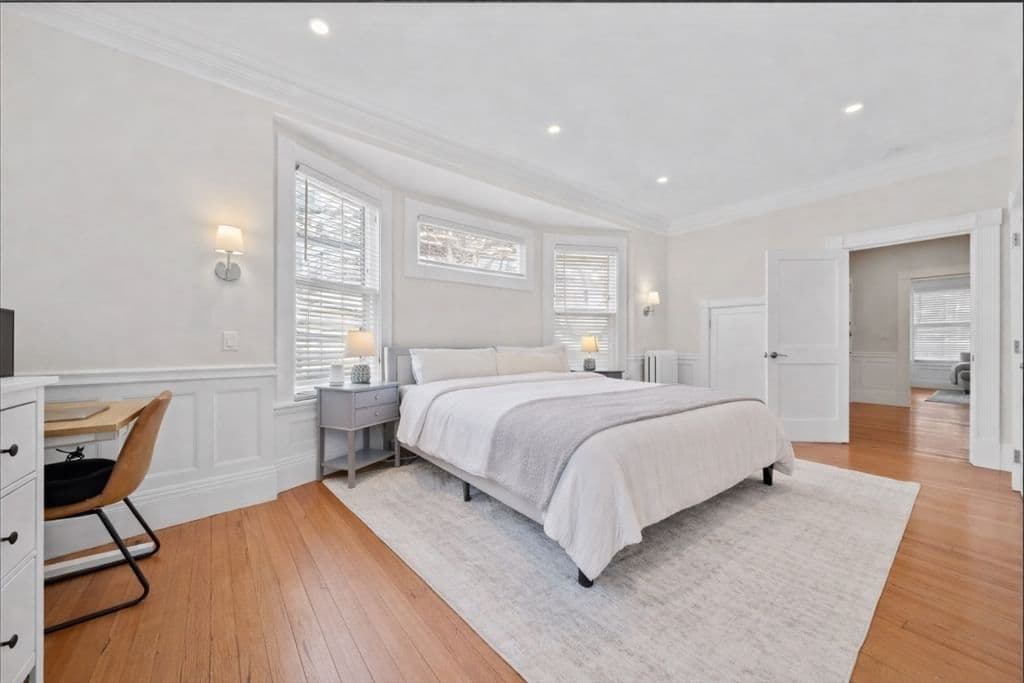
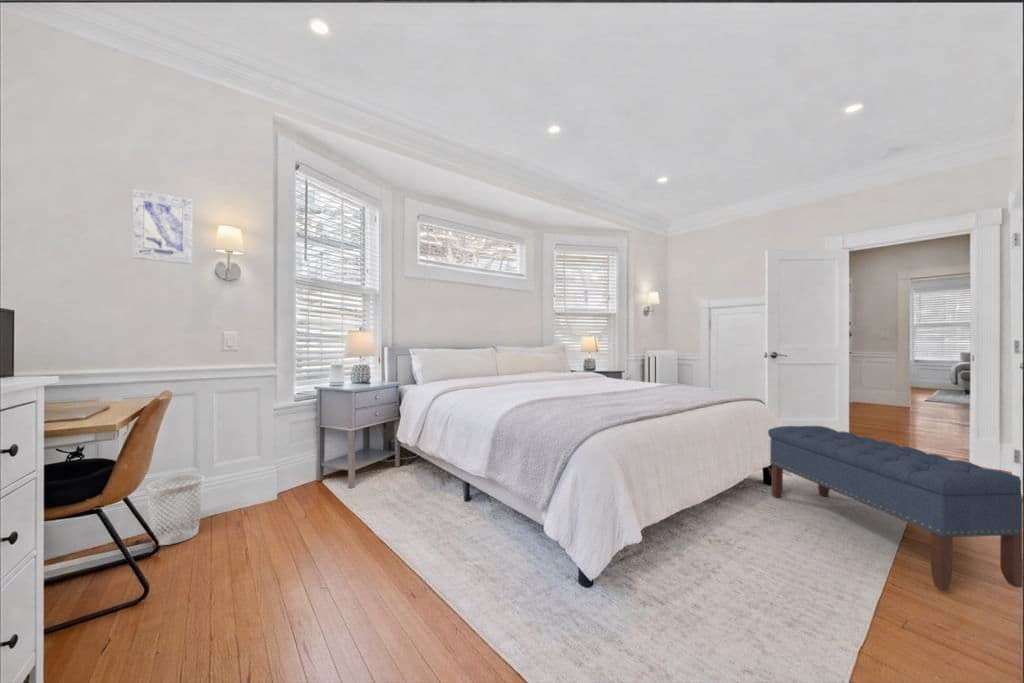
+ wall art (163, 228)
+ bench (869, 488)
+ wastebasket (176, 509)
